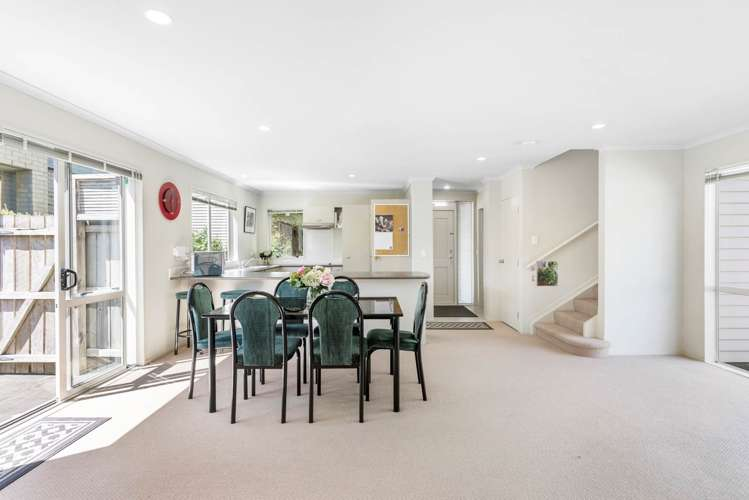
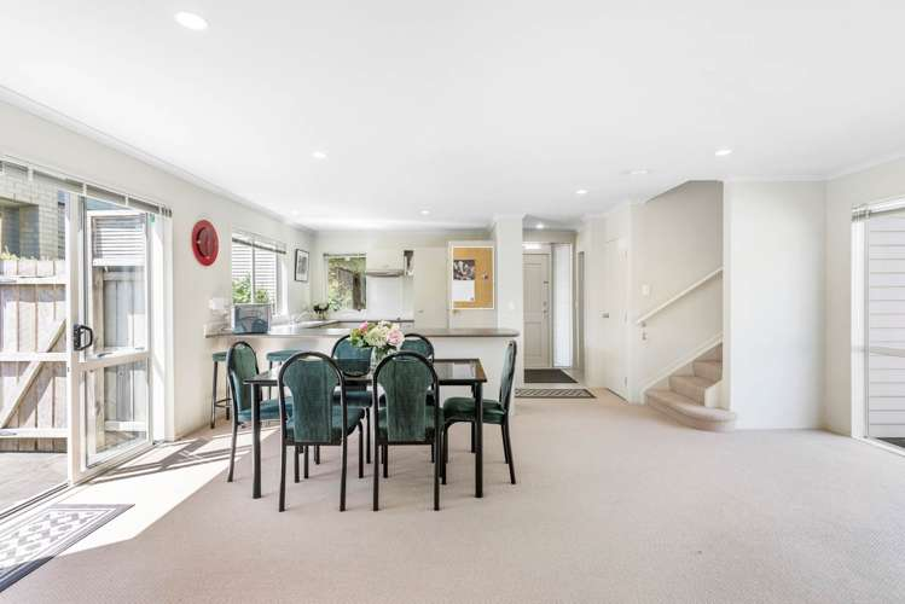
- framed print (547, 273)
